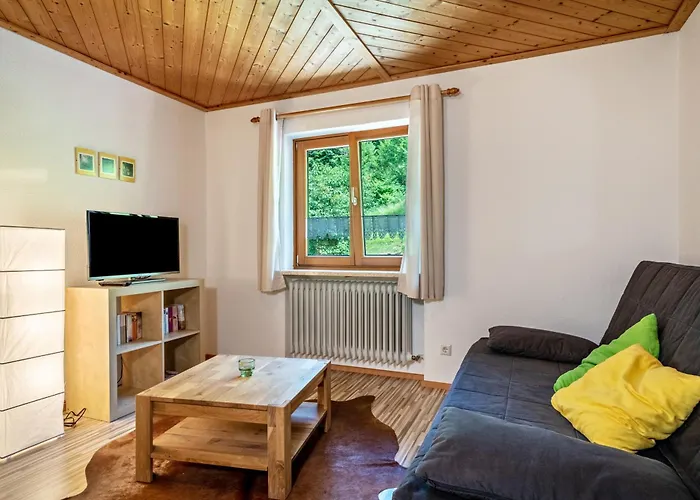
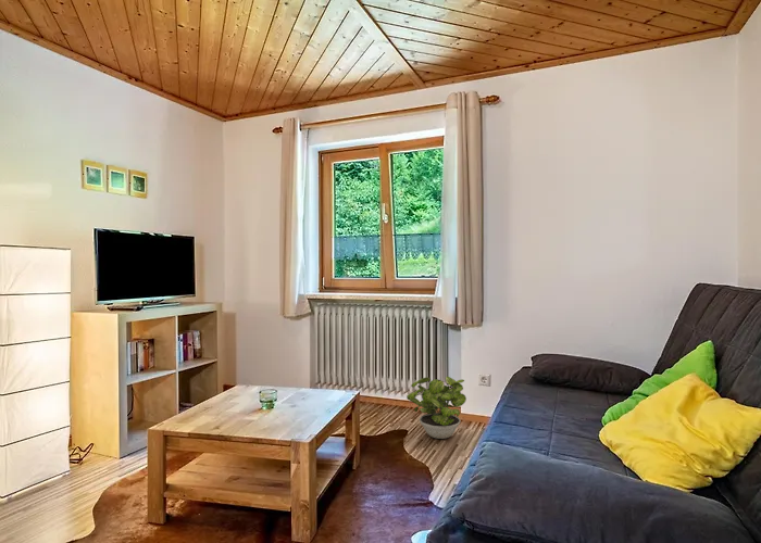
+ potted plant (436, 404)
